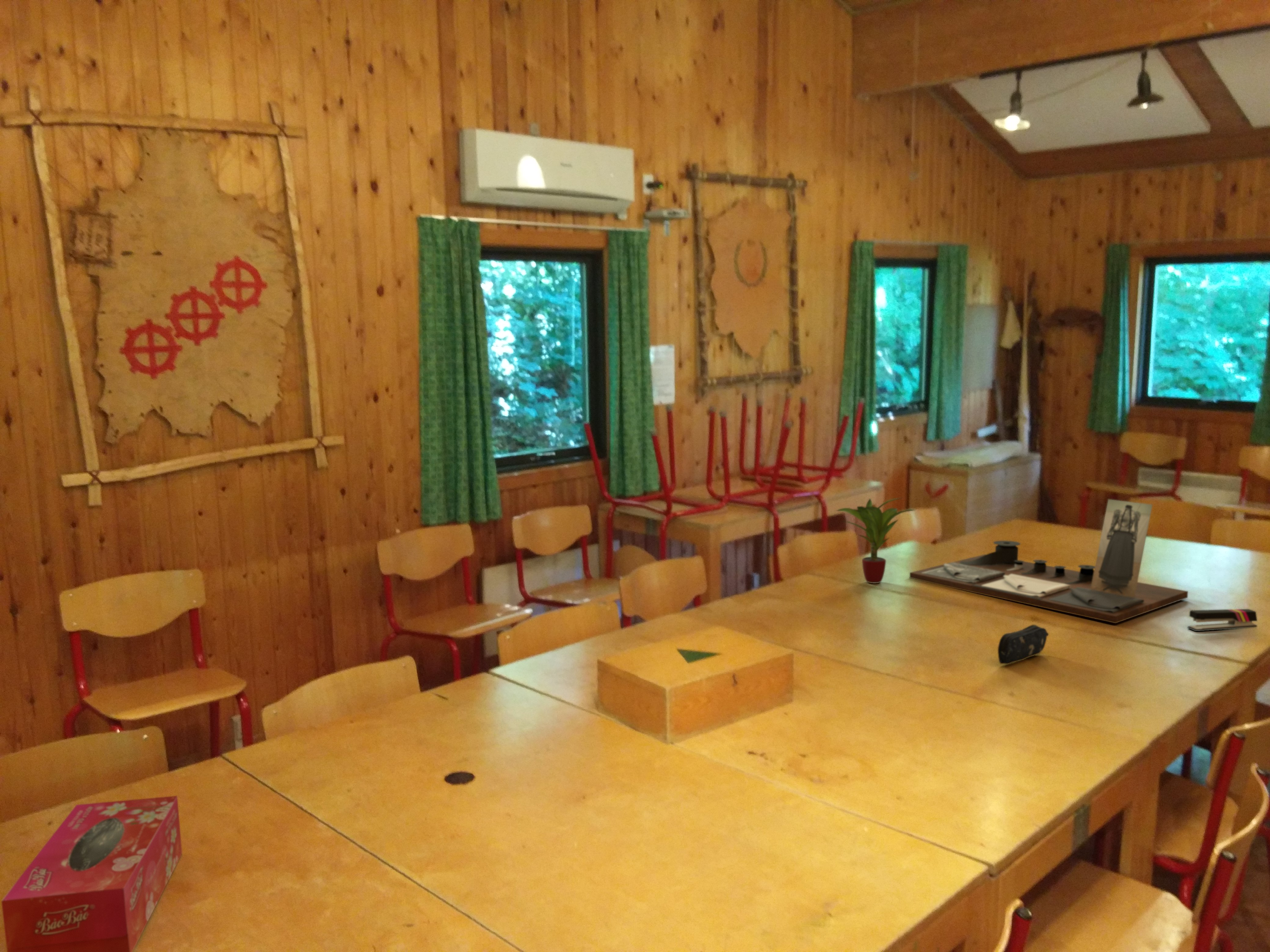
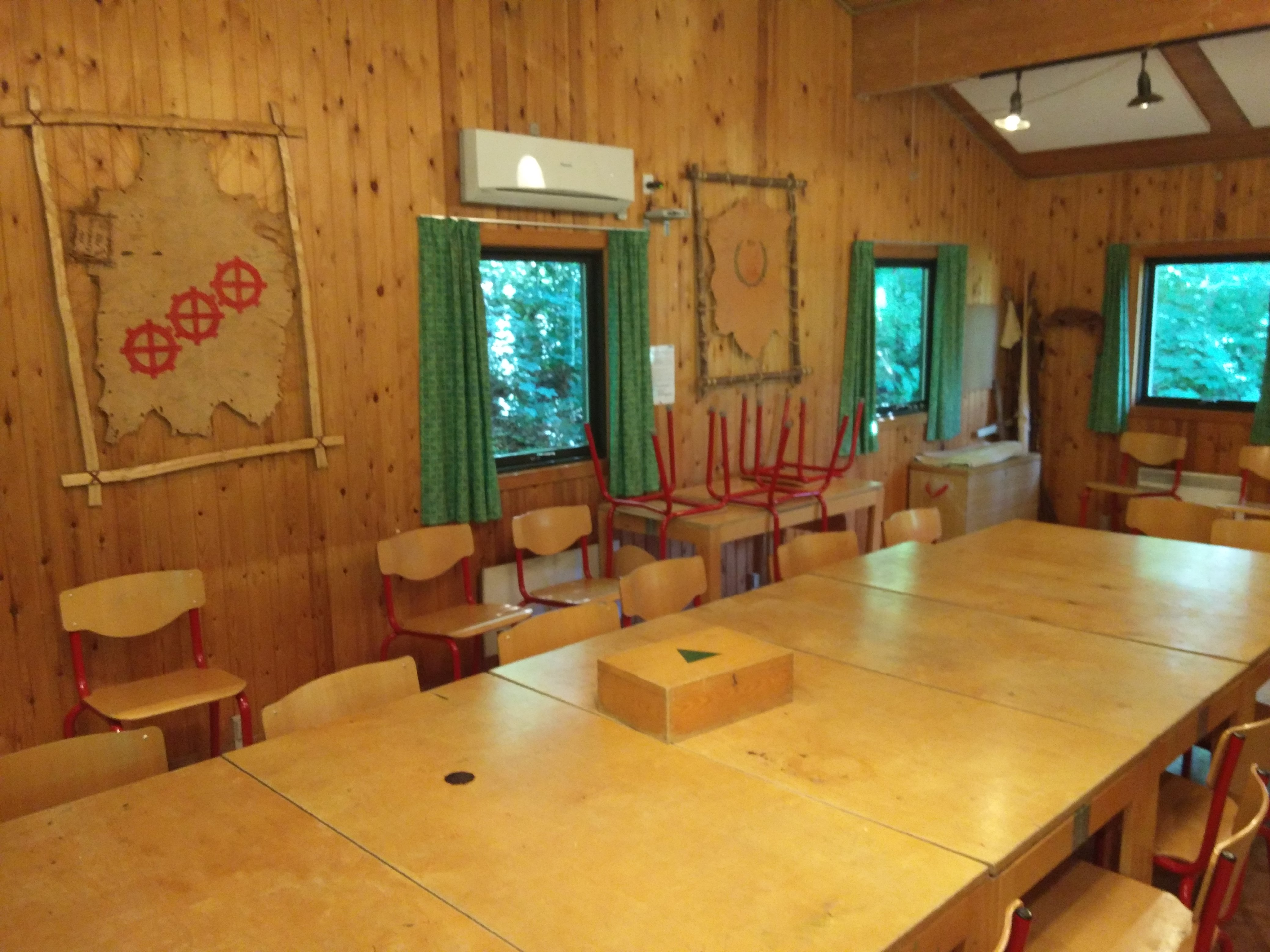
- desk organizer (1043, 560)
- potted plant (871, 541)
- pencil case (1022, 644)
- tissue box (101, 875)
- stapler (1223, 618)
